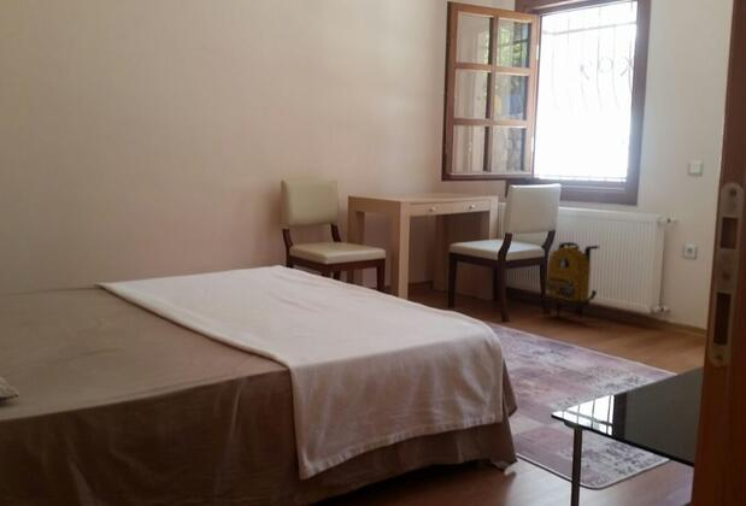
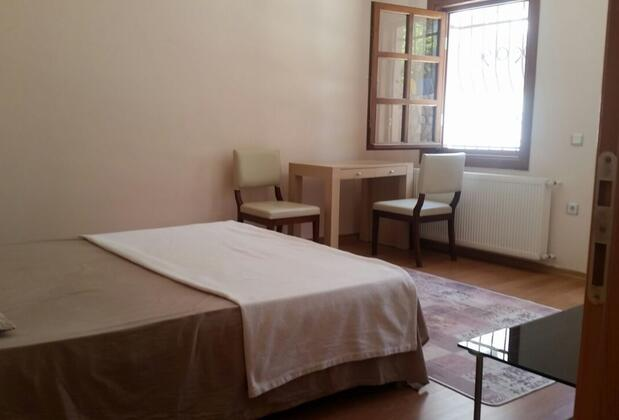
- backpack (574, 281)
